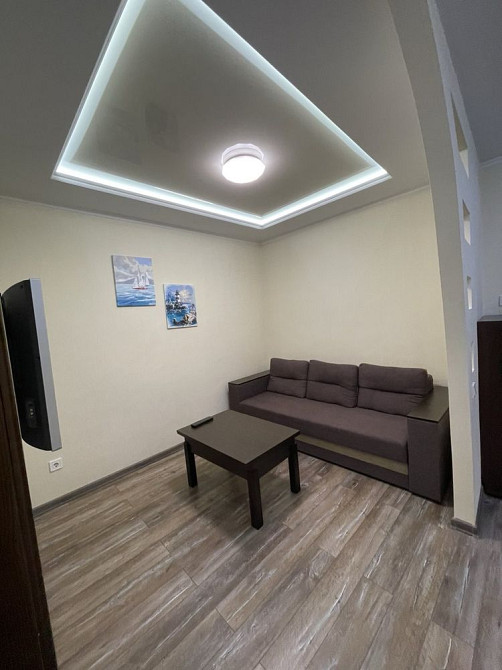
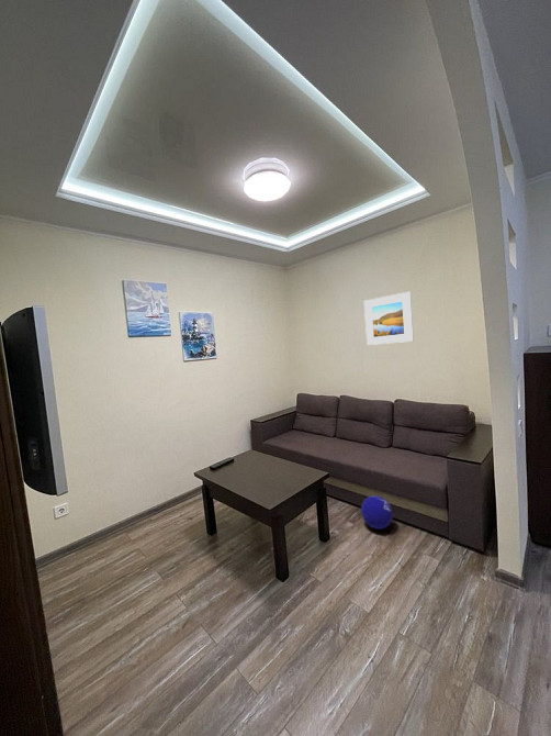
+ ball (376, 512)
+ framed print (387, 320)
